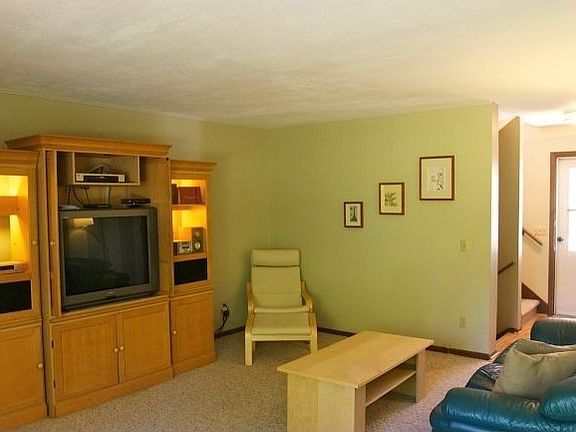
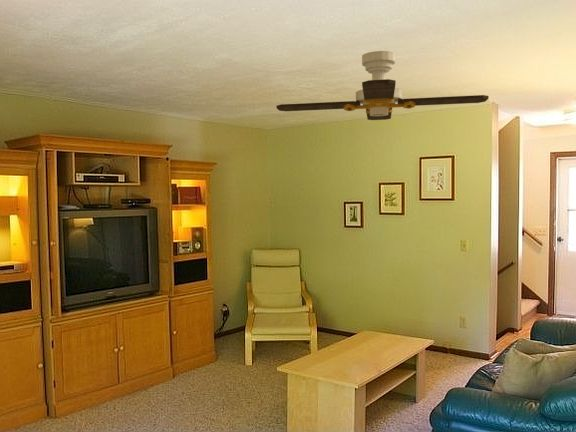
+ ceiling fan (378, 85)
